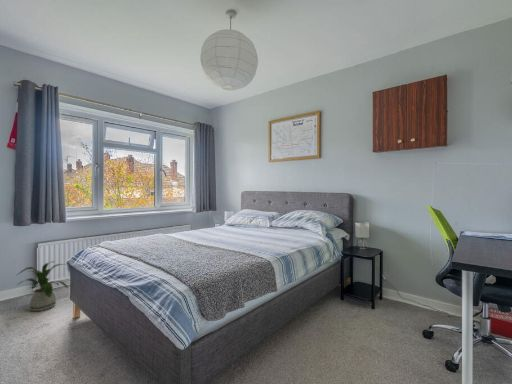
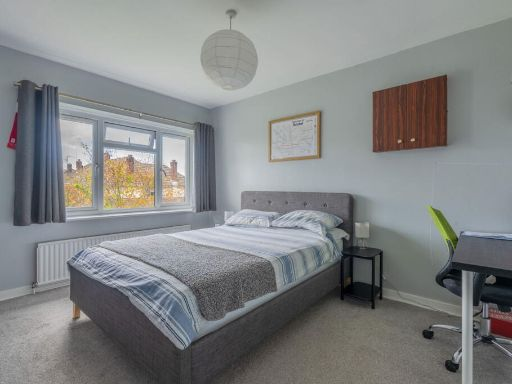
- house plant (43, 282)
